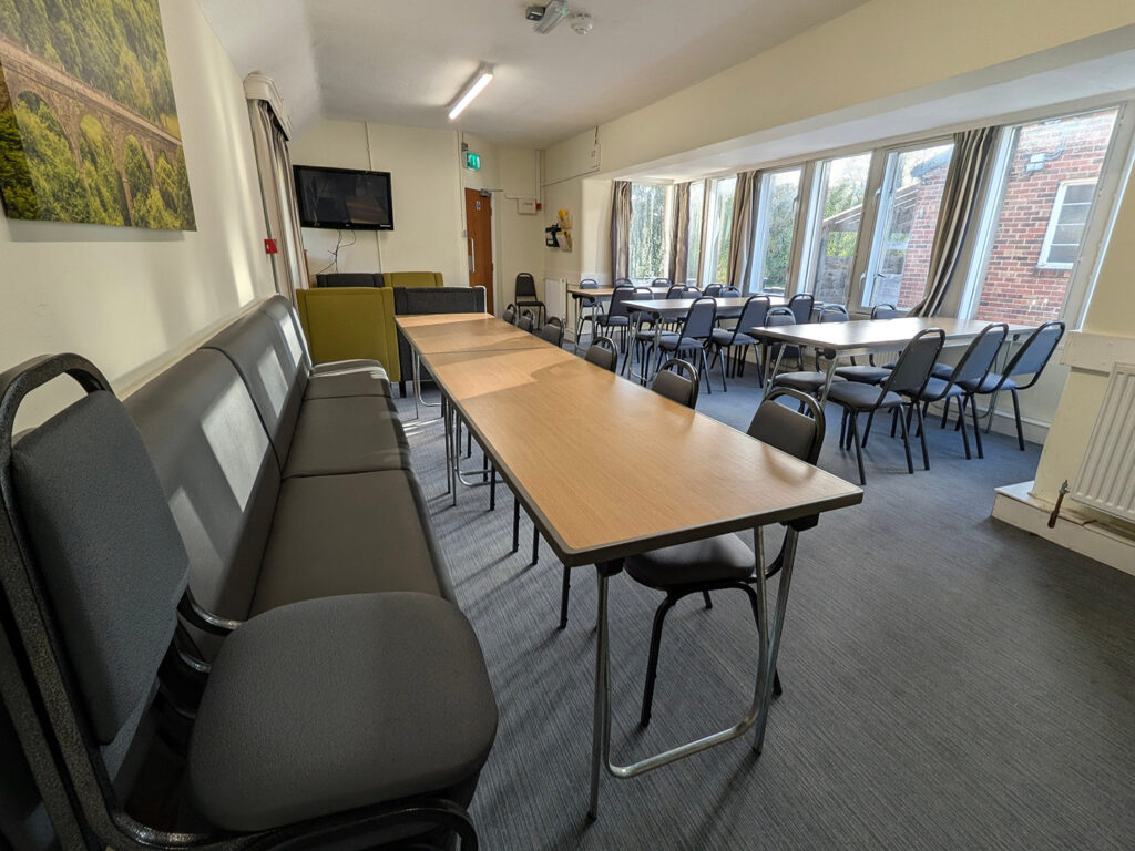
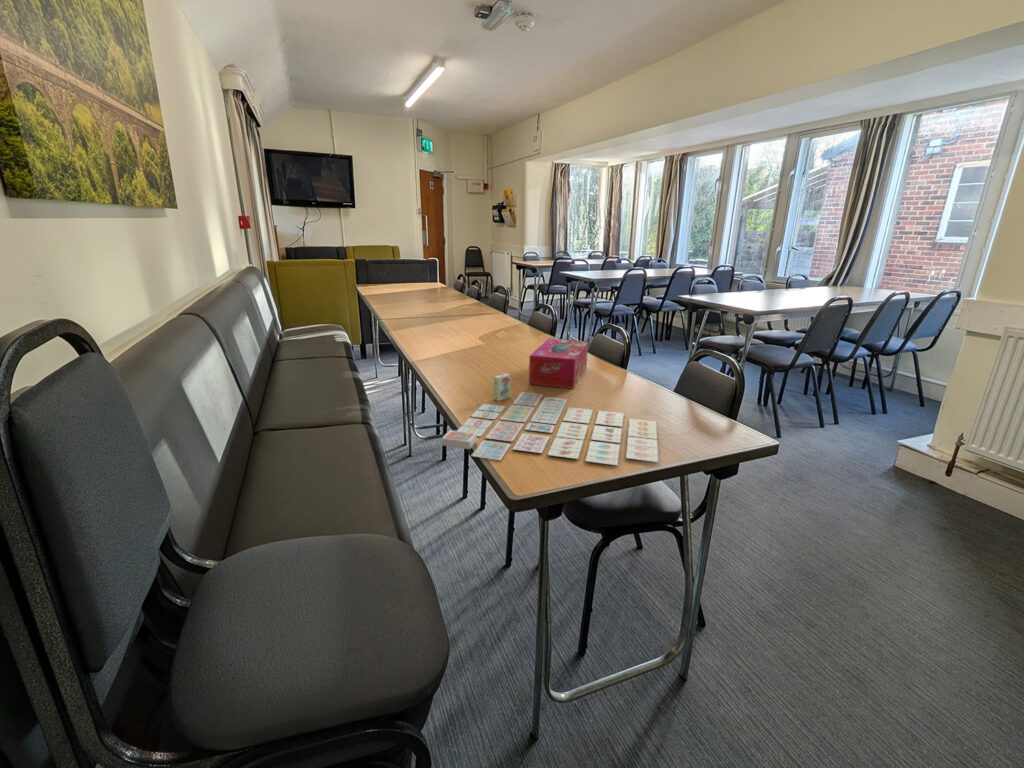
+ tissue box (560, 361)
+ board game (560, 412)
